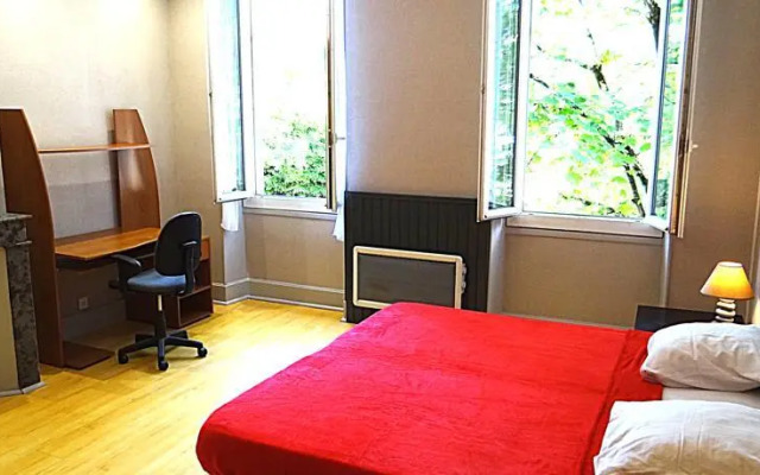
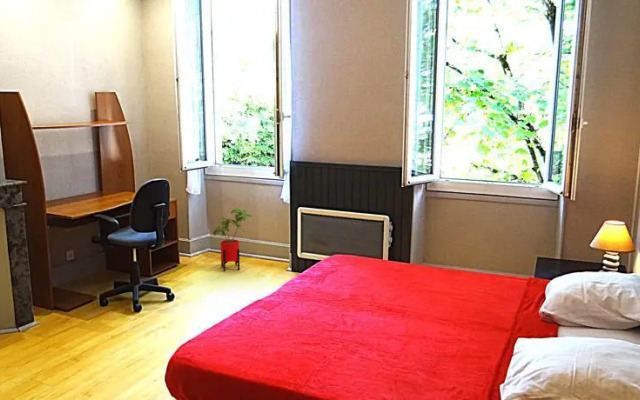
+ house plant (232, 239)
